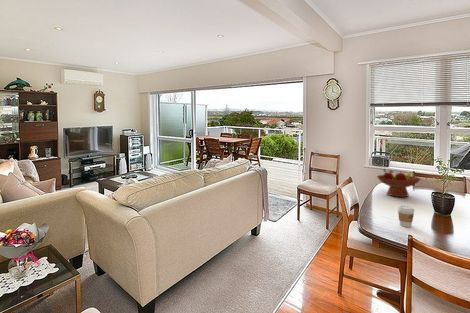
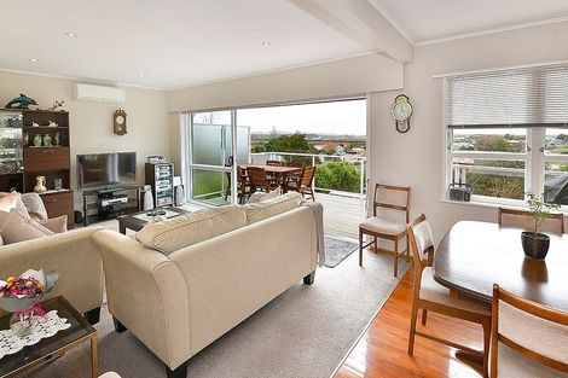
- fruit bowl (397, 182)
- coffee cup (405, 216)
